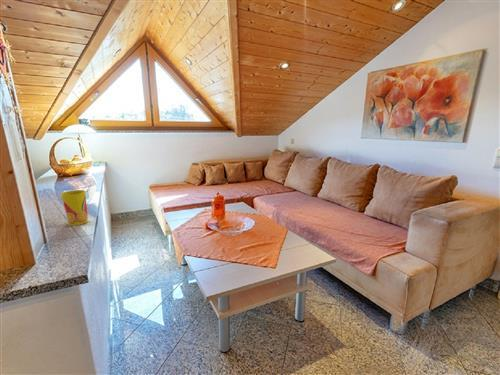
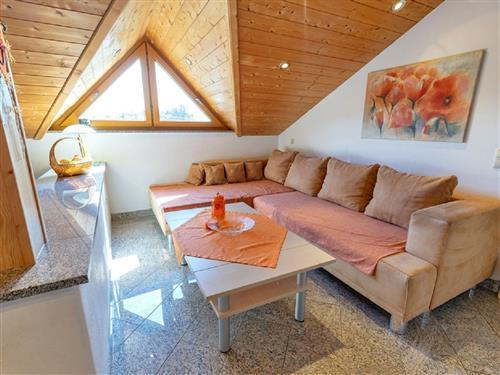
- cup (75, 207)
